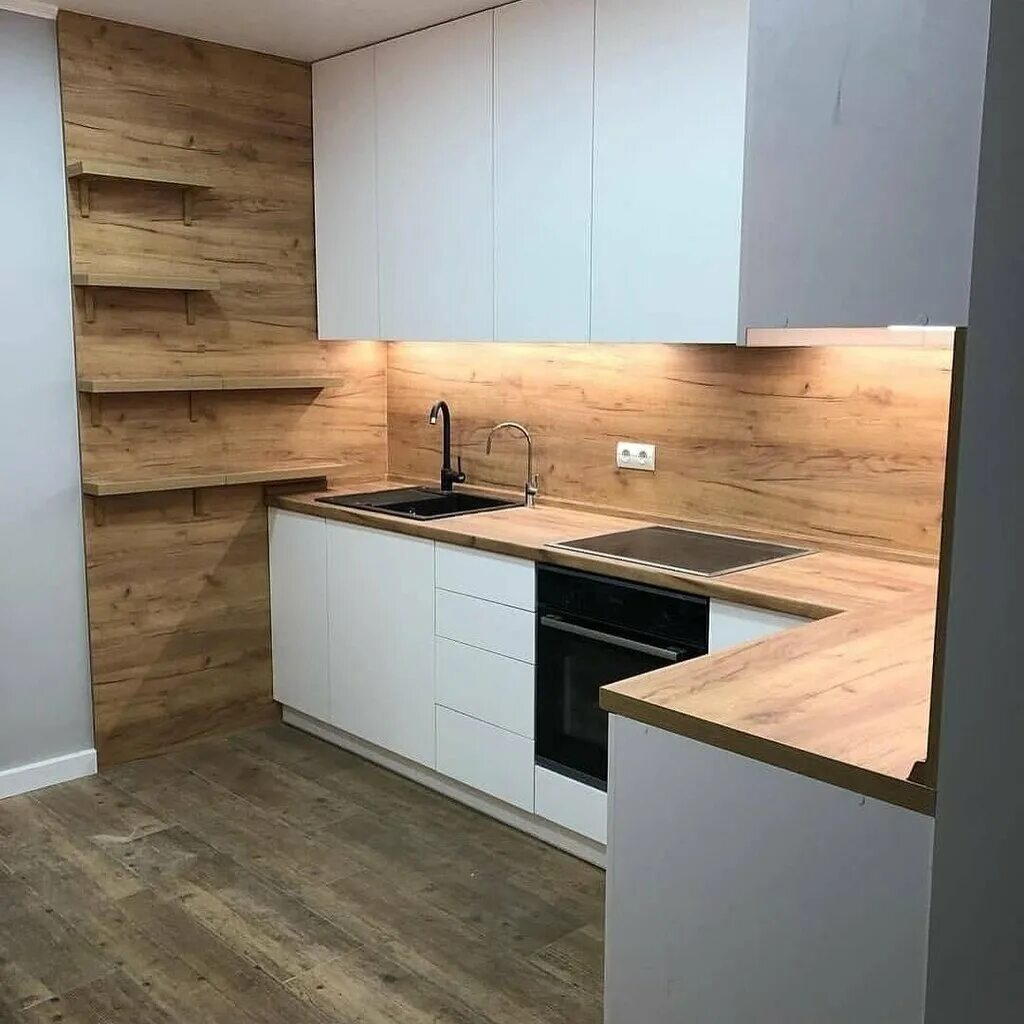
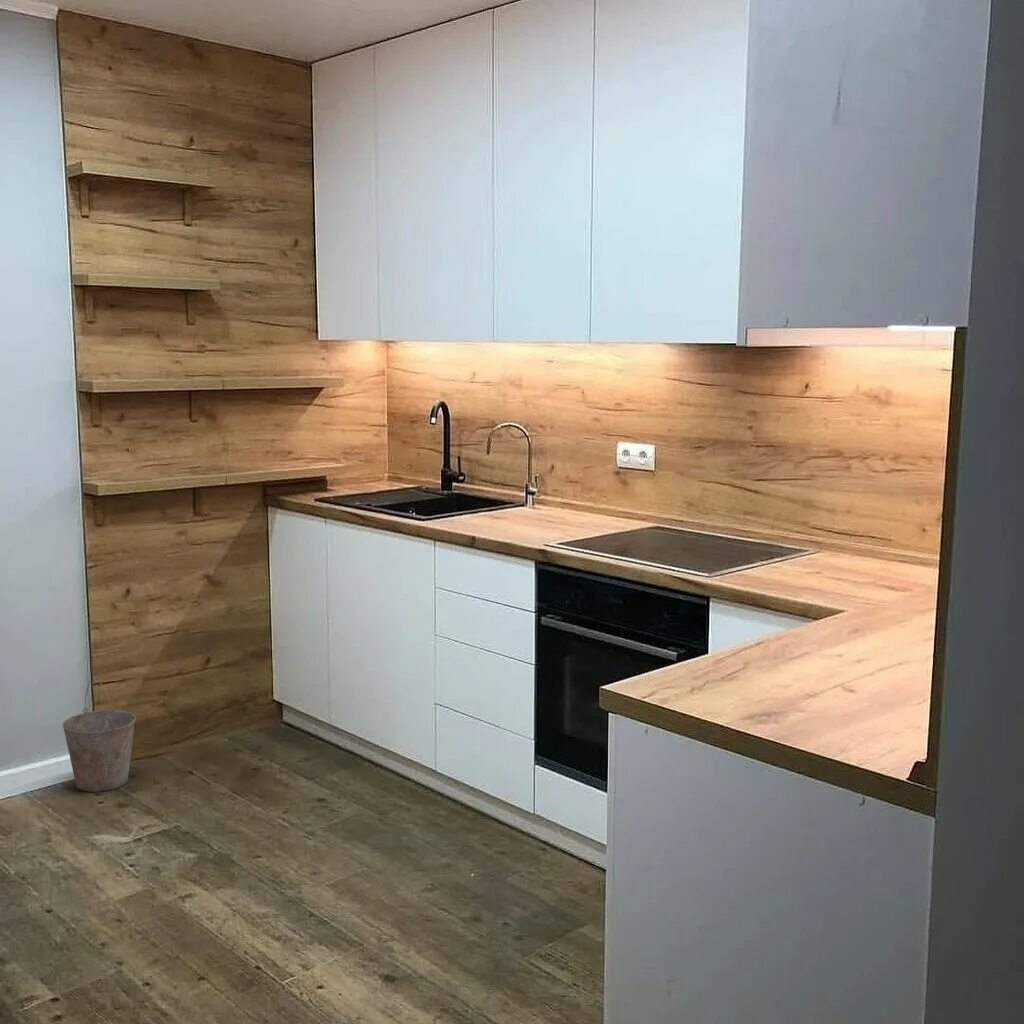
+ bucket (99, 731)
